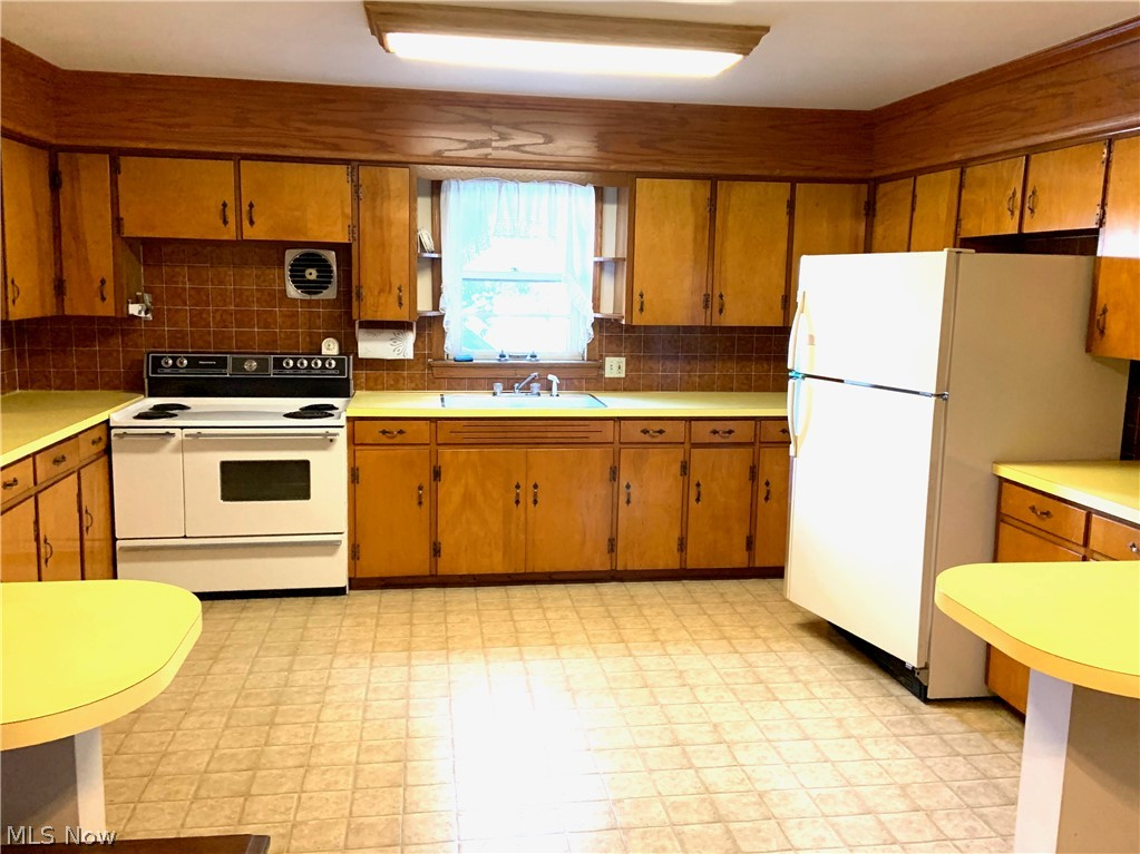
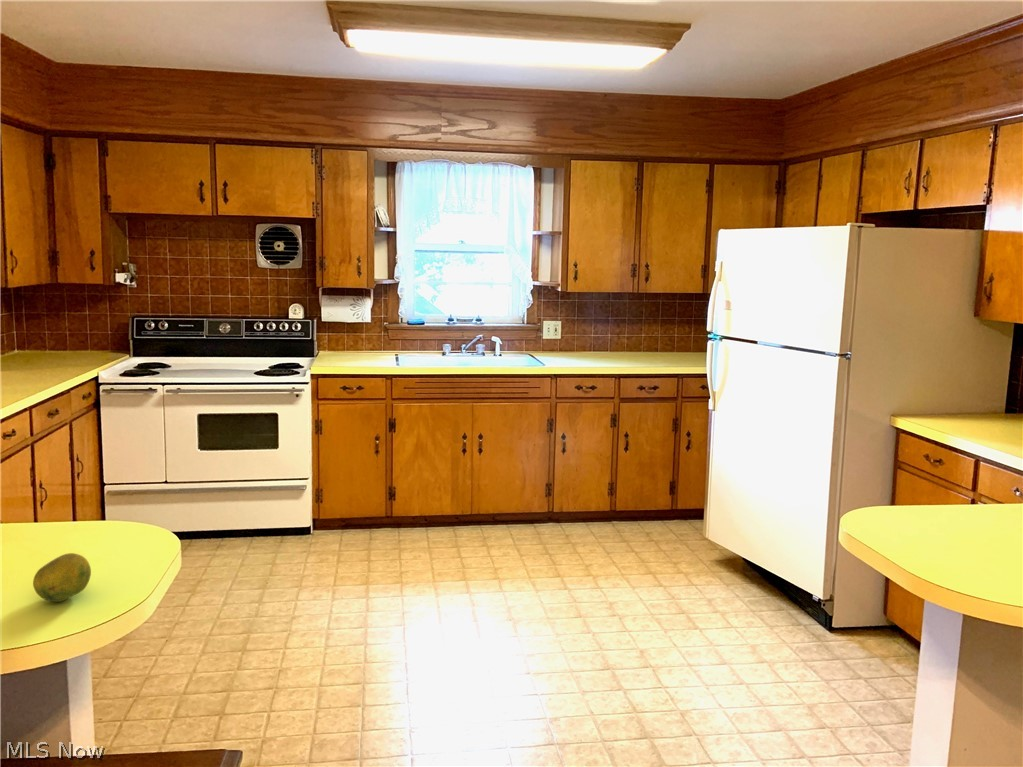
+ fruit (62, 577)
